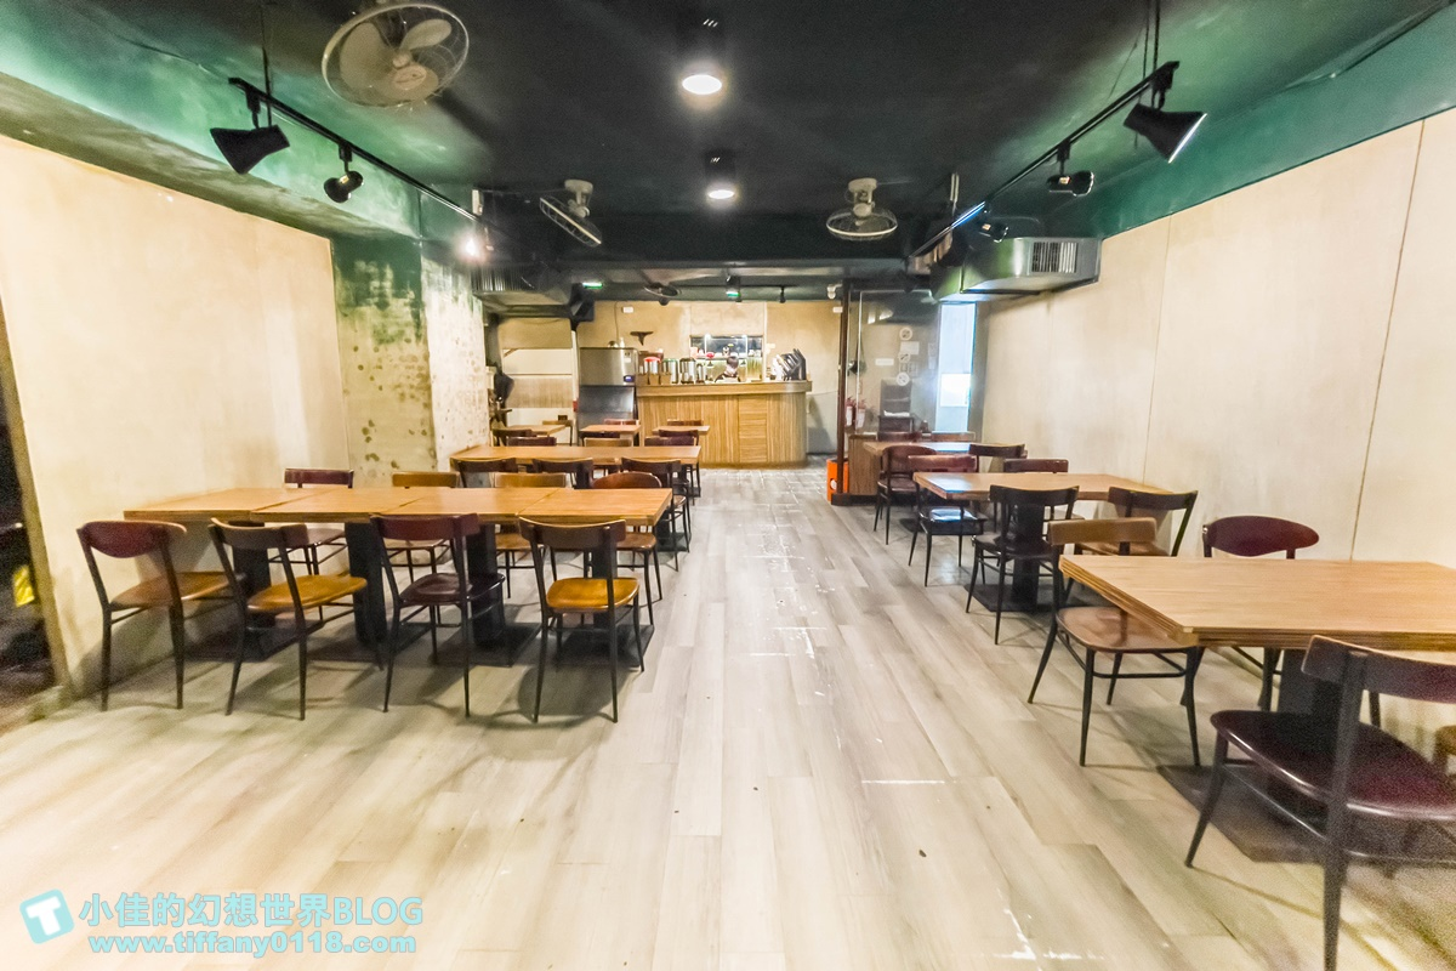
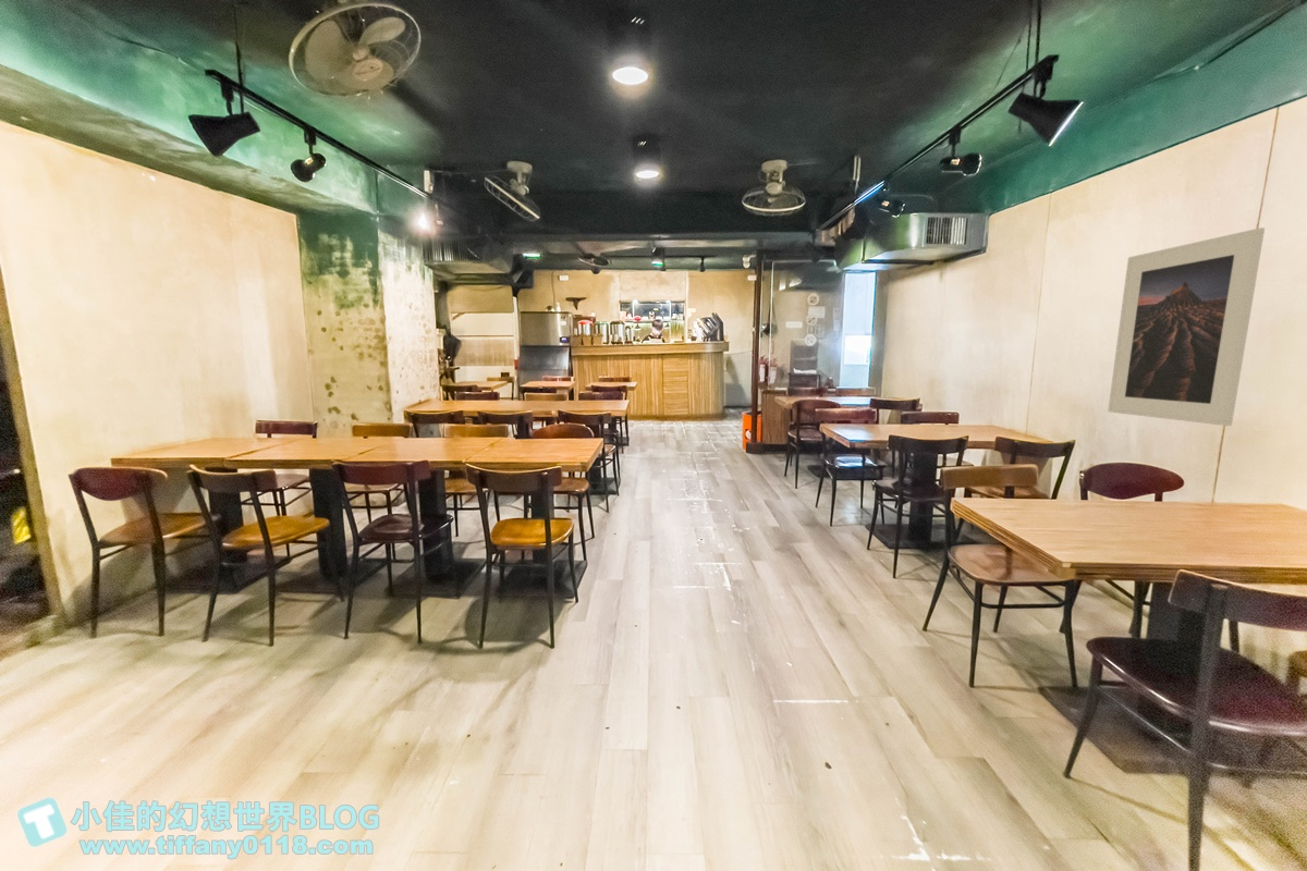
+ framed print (1174, 333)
